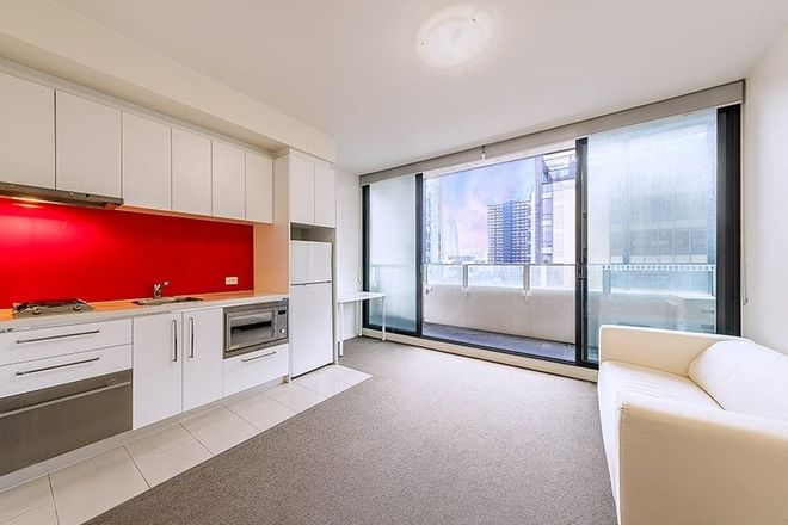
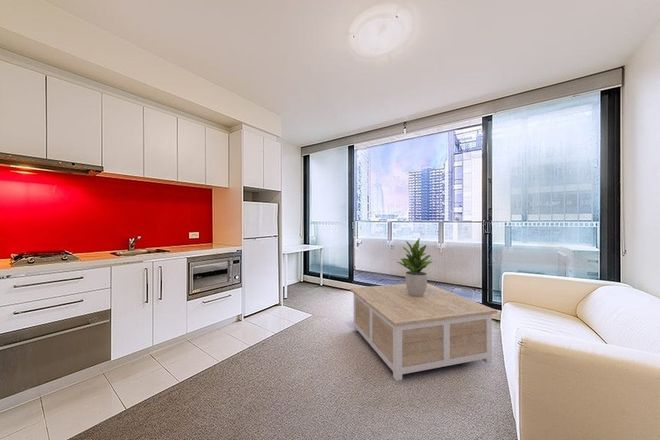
+ potted plant (415, 266)
+ coffee table (413, 320)
